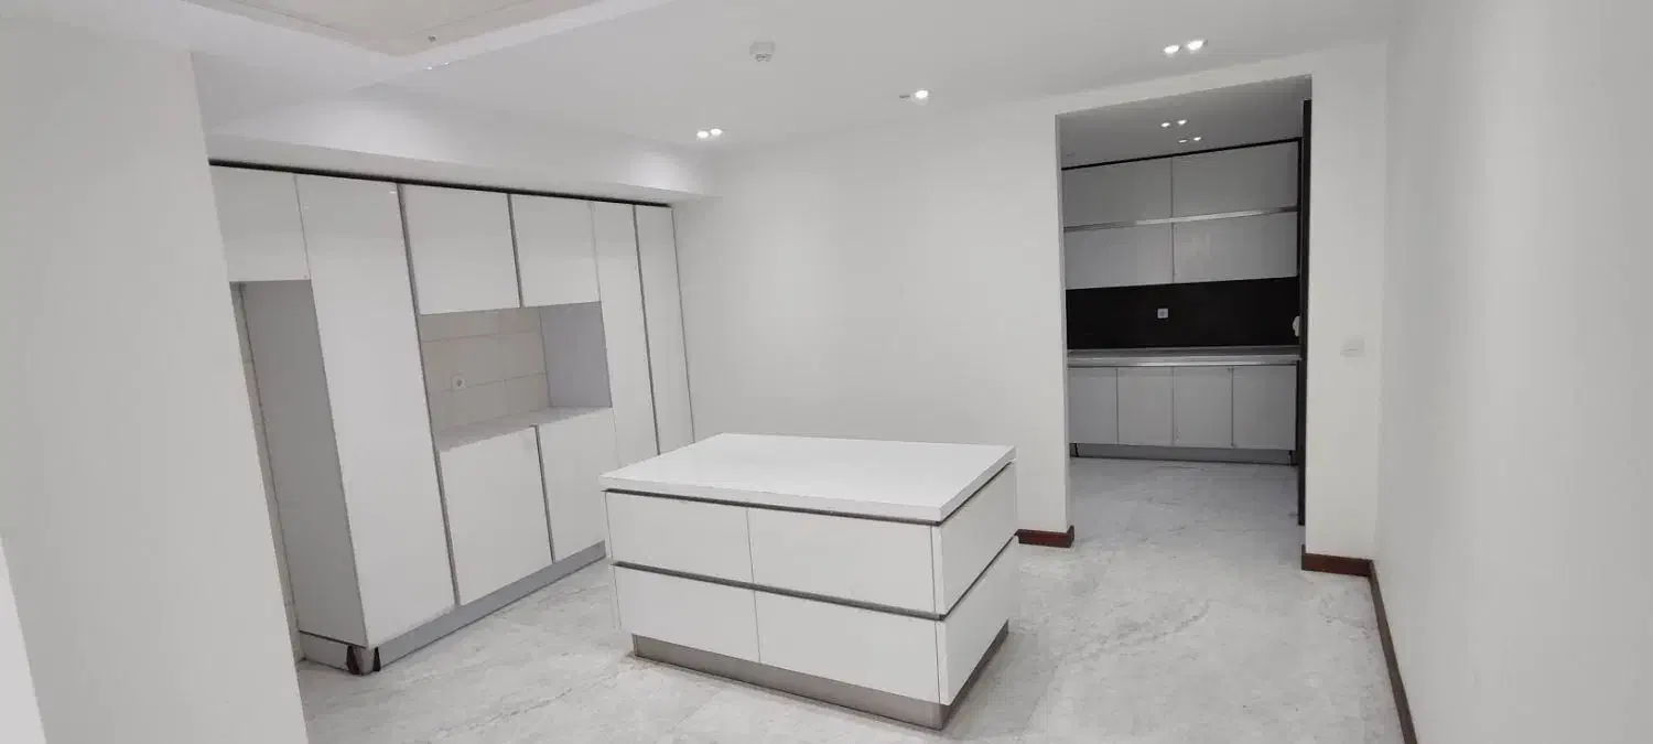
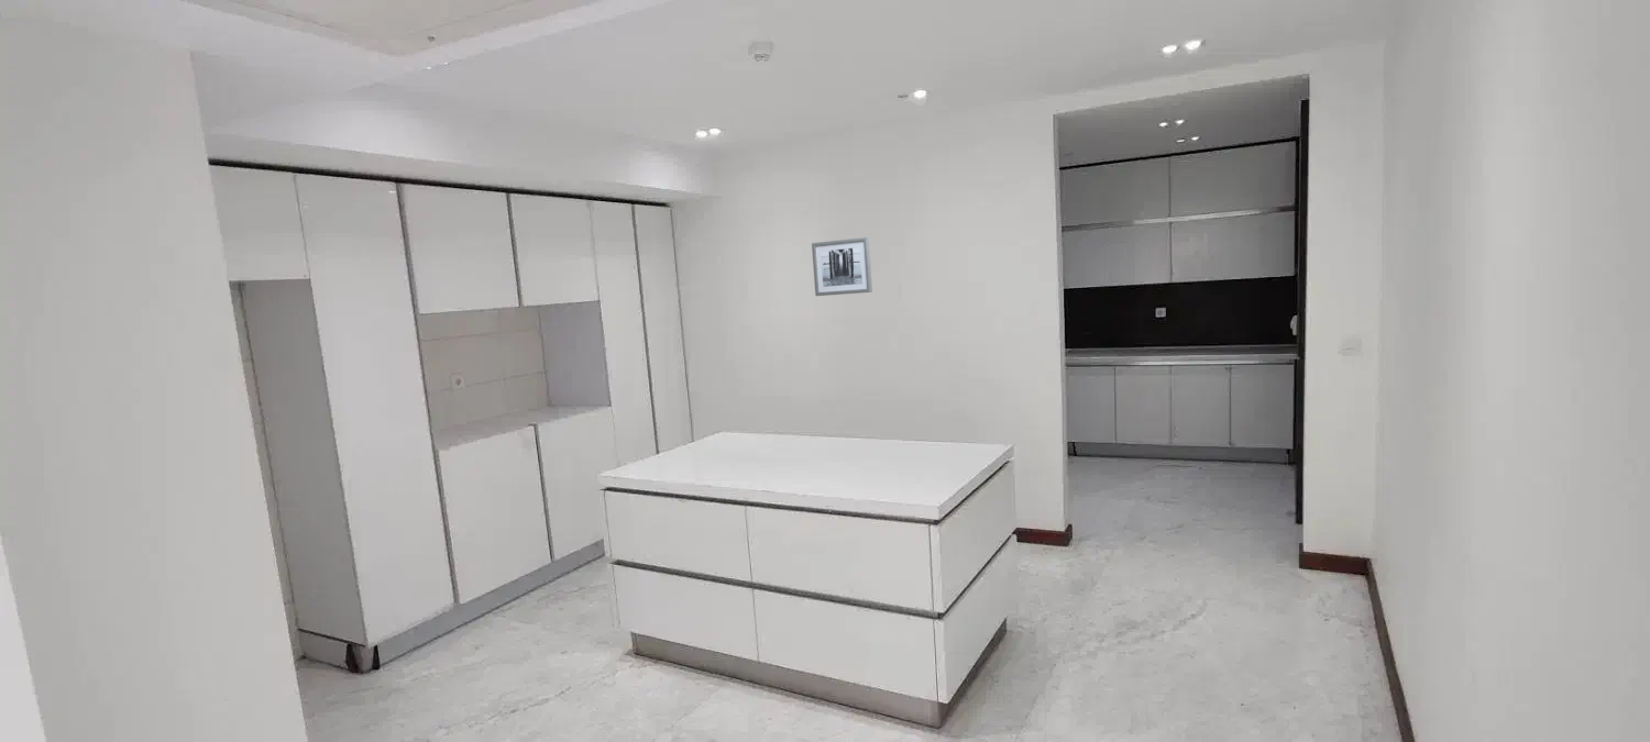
+ wall art (842, 267)
